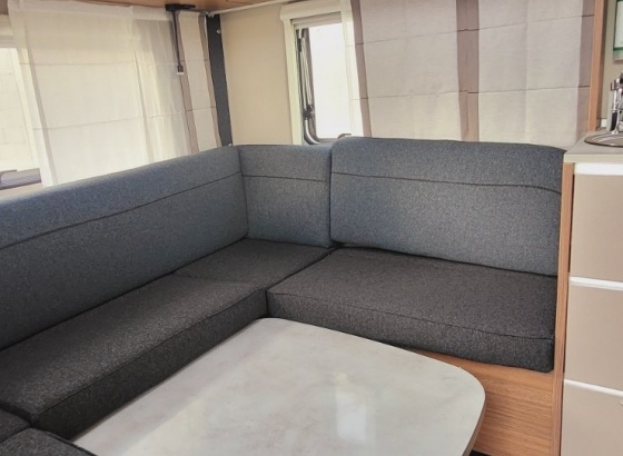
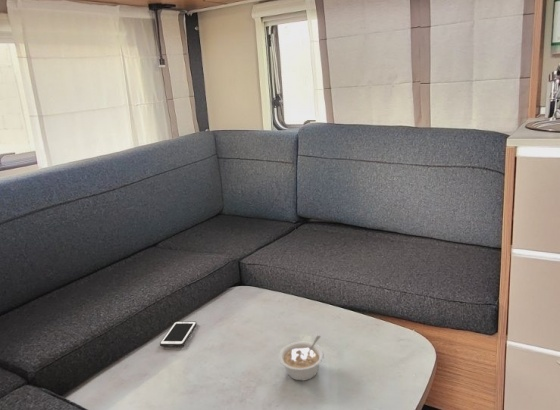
+ legume (301, 359)
+ cell phone (178, 333)
